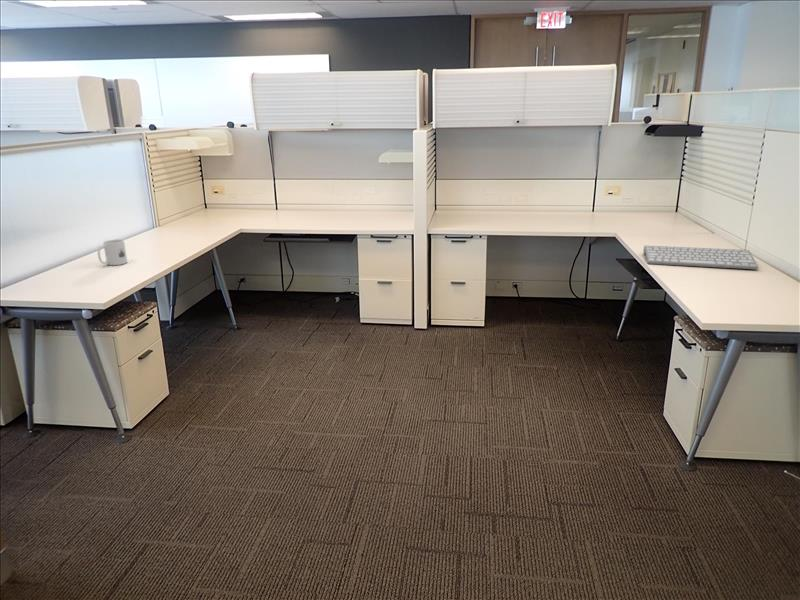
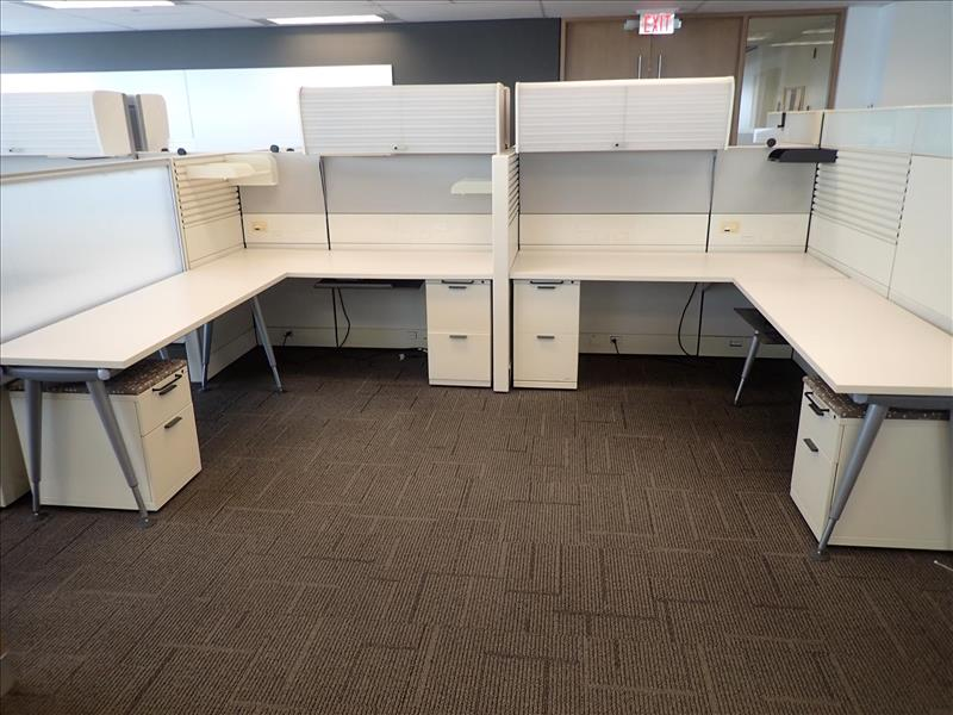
- mug (111, 253)
- computer keyboard (698, 256)
